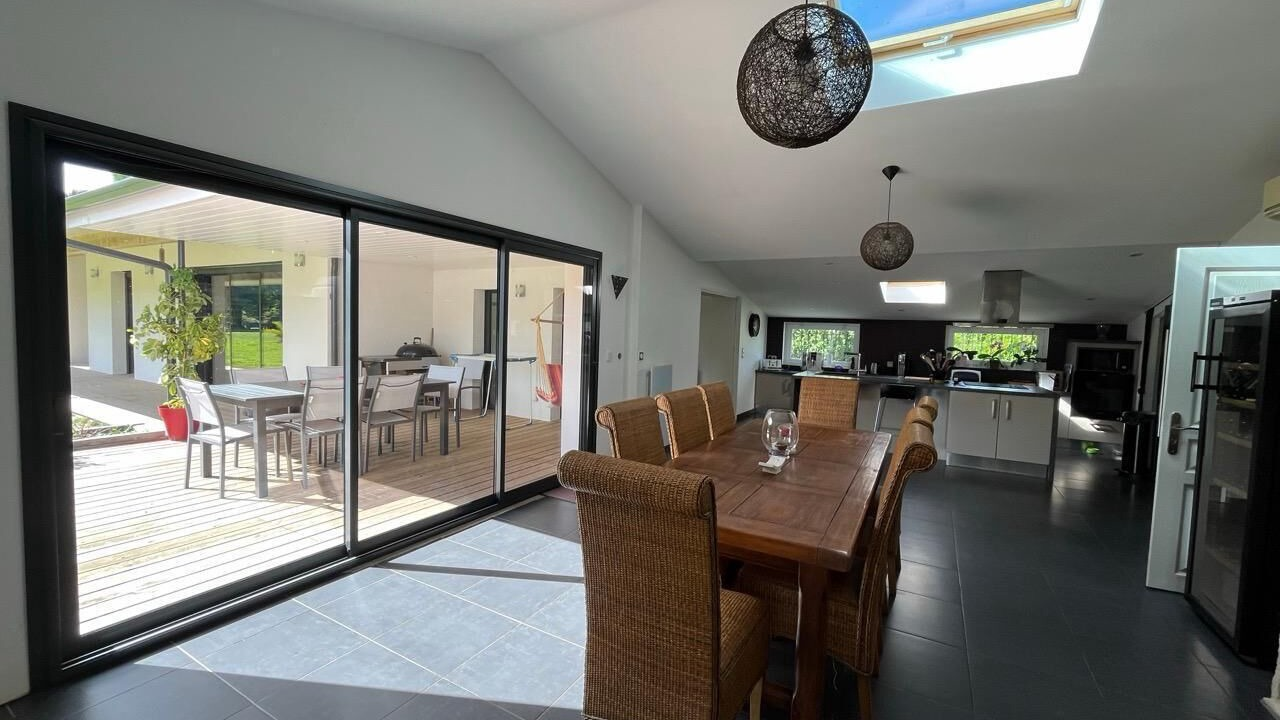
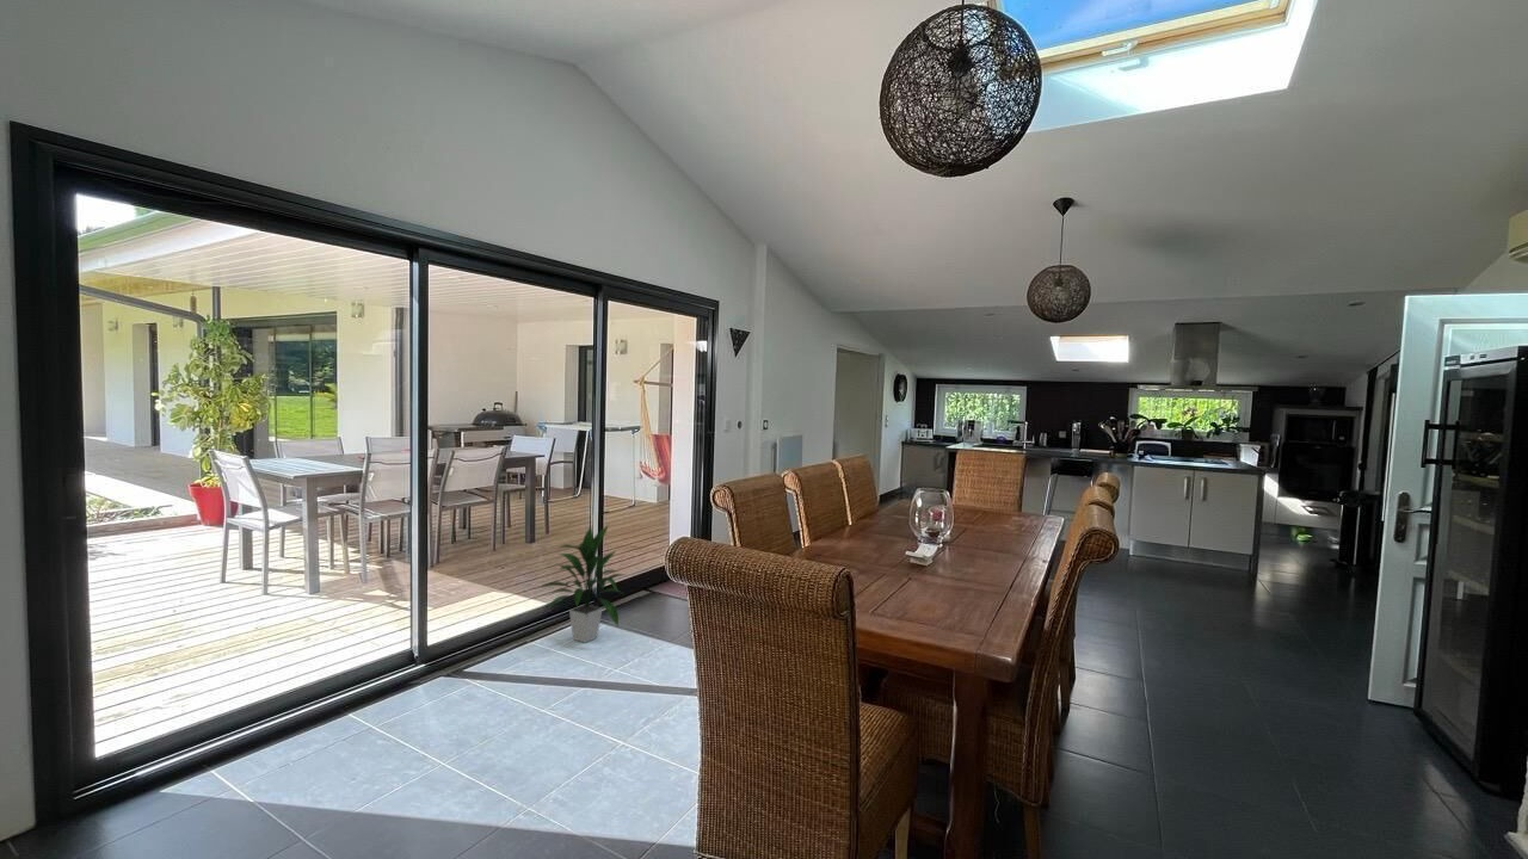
+ indoor plant (587, 583)
